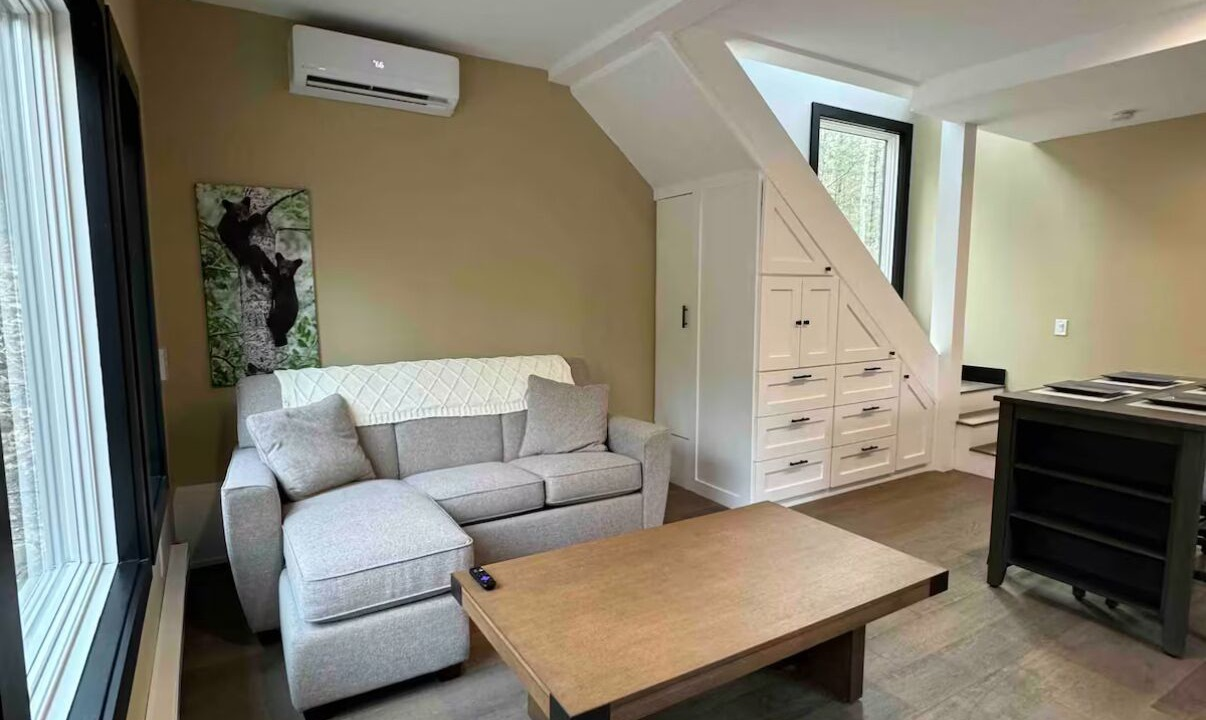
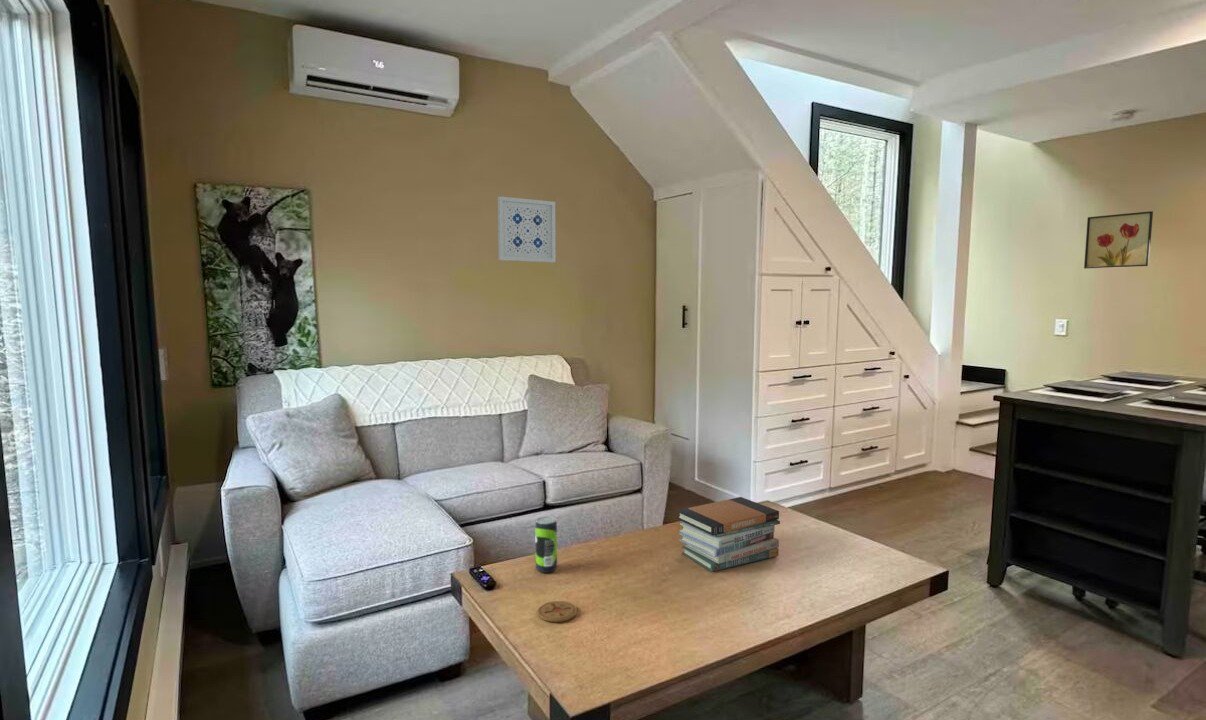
+ beverage can (546, 544)
+ book stack (727, 532)
+ coaster (557, 611)
+ wall art (527, 230)
+ wall art (1117, 241)
